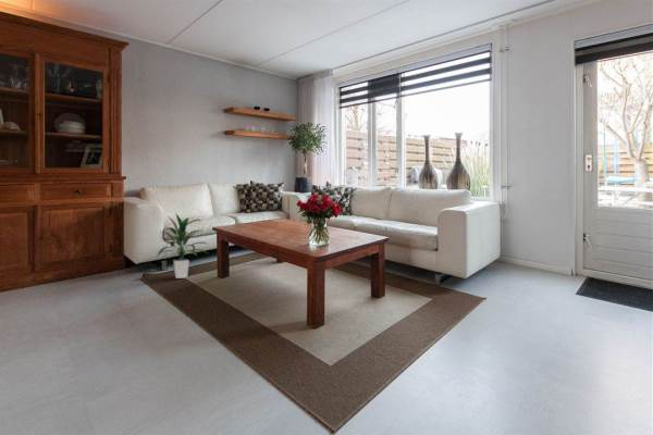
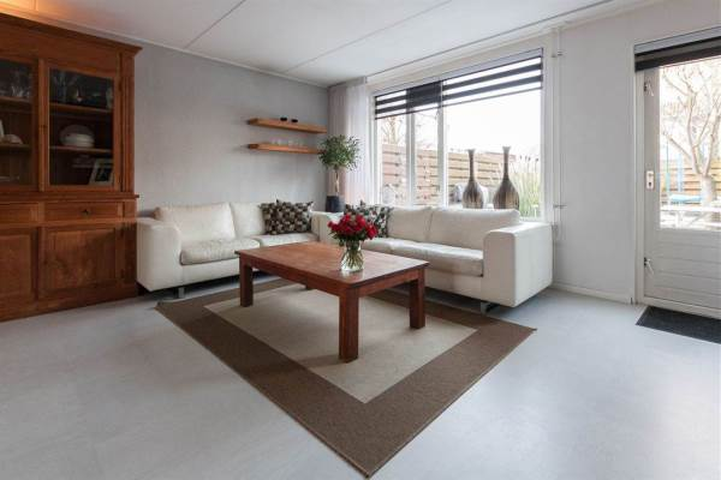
- indoor plant (182, 245)
